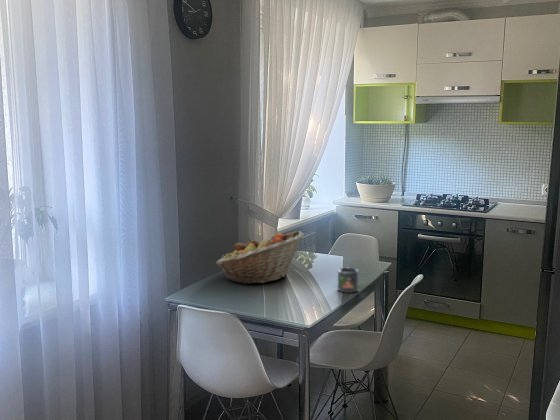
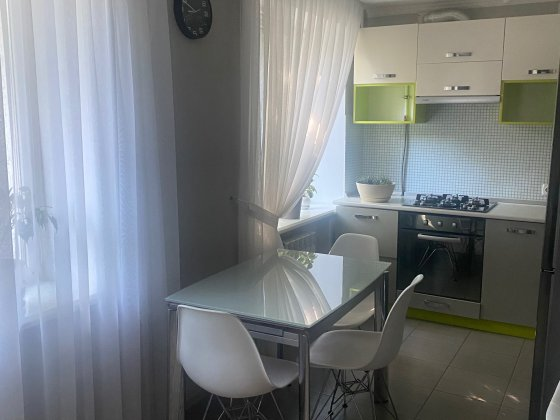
- fruit basket (261, 254)
- mug (348, 279)
